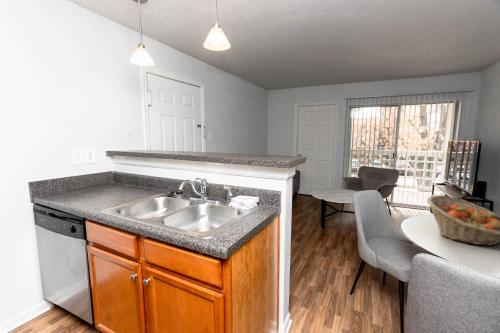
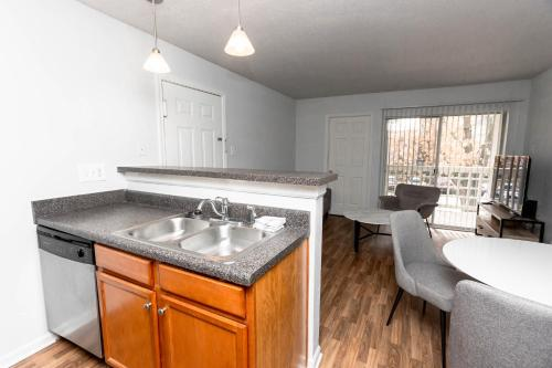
- fruit basket (466, 218)
